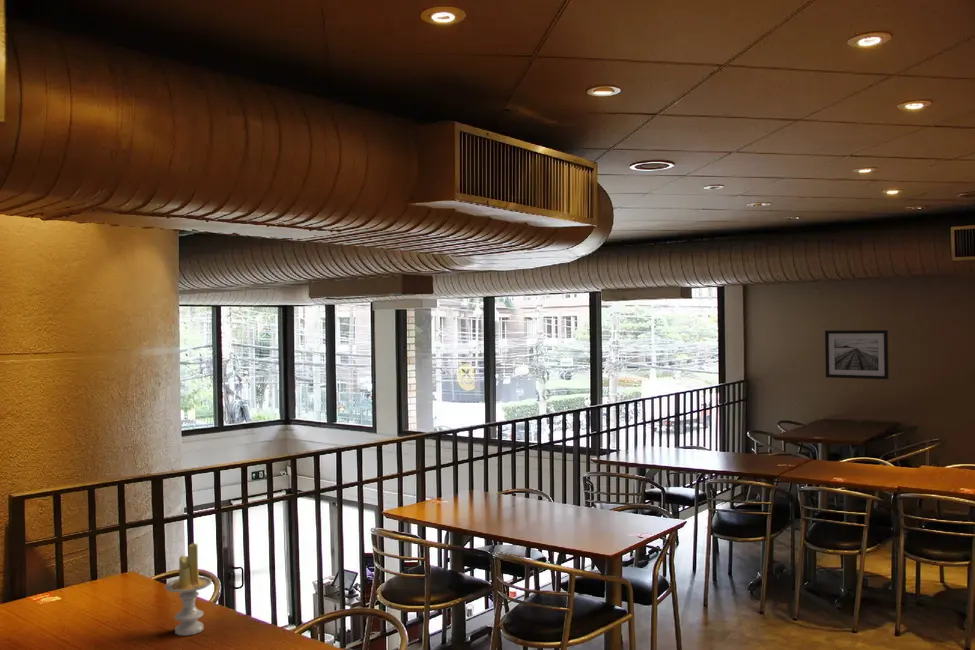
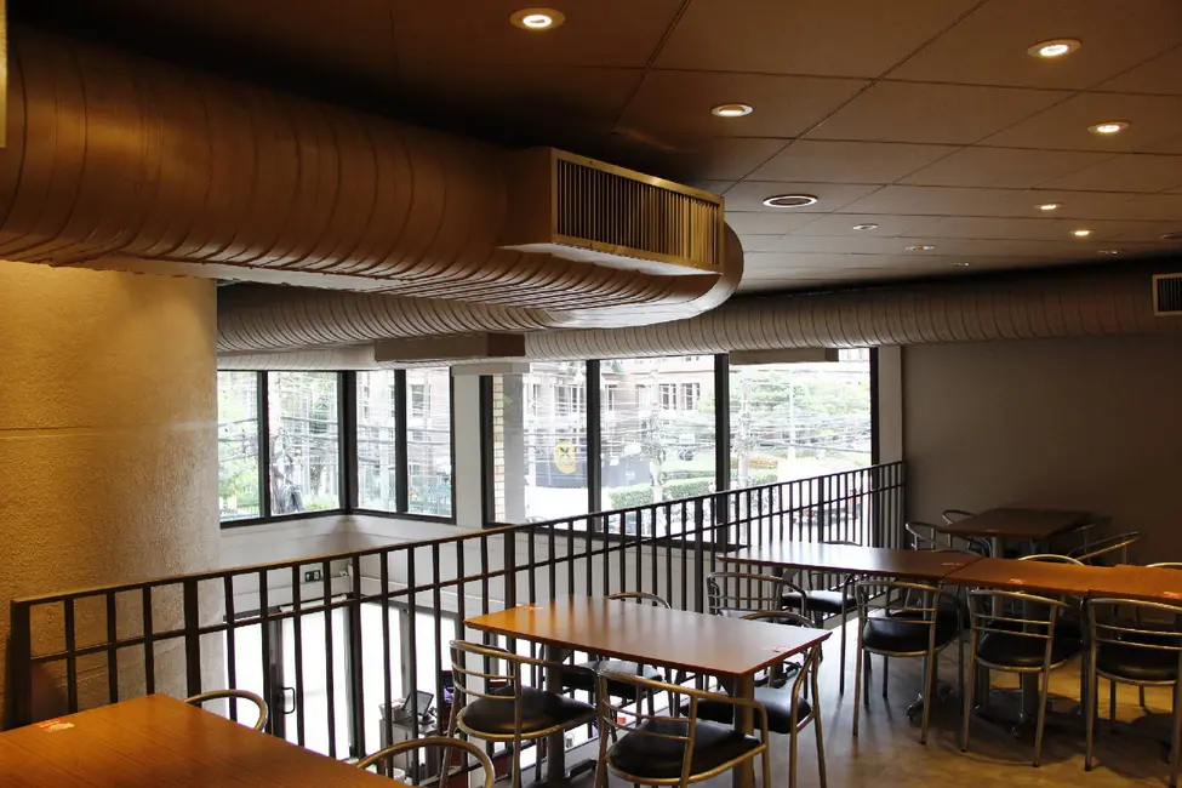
- candle (188, 586)
- wall art (856, 354)
